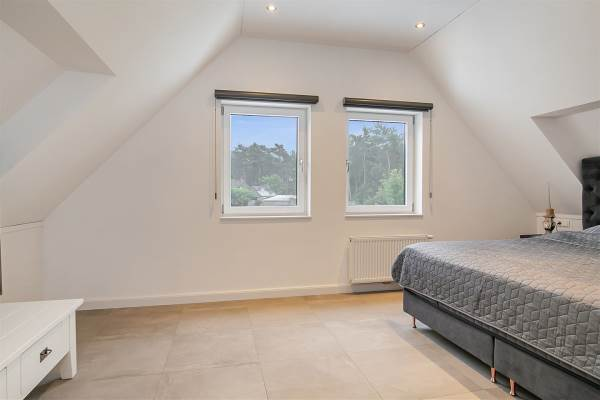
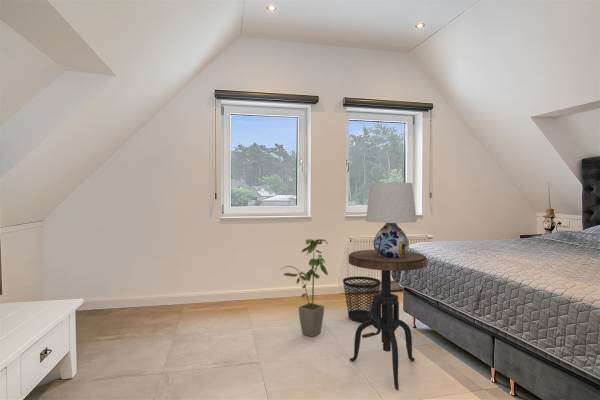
+ wastebasket (361, 299)
+ table lamp (390, 219)
+ side table (387, 311)
+ house plant (305, 285)
